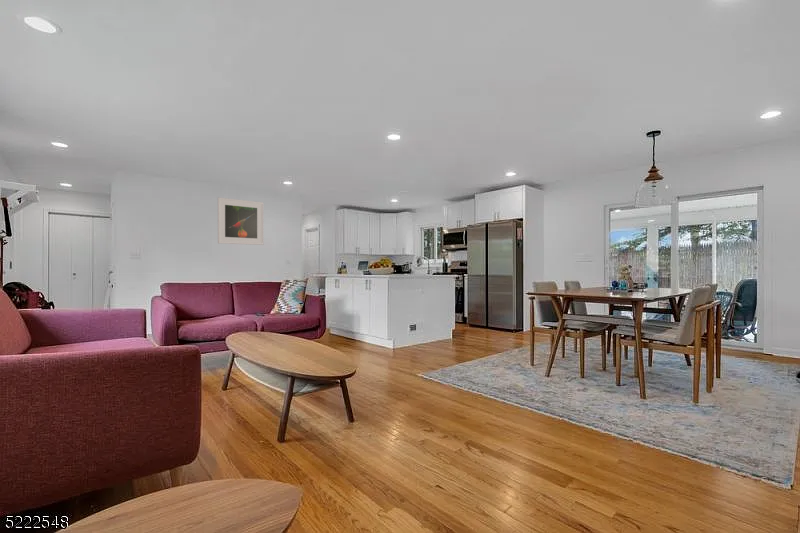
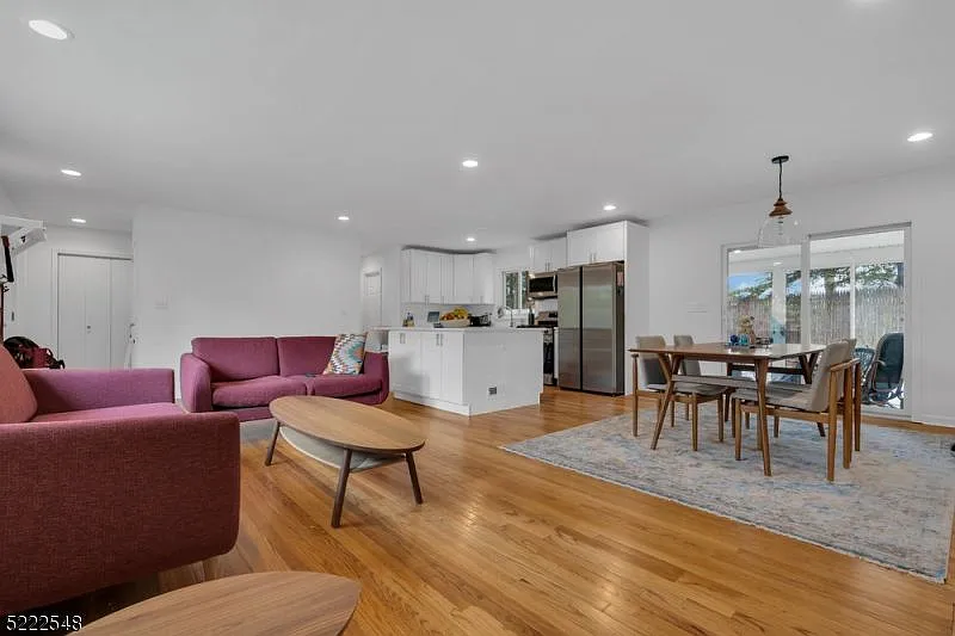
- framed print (241, 222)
